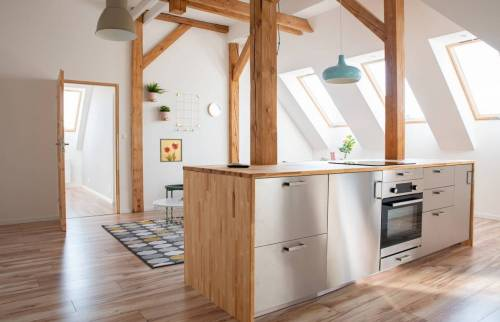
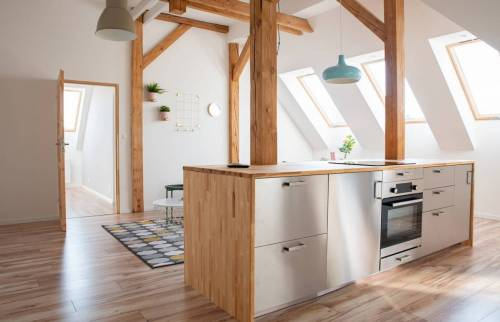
- wall art (171, 150)
